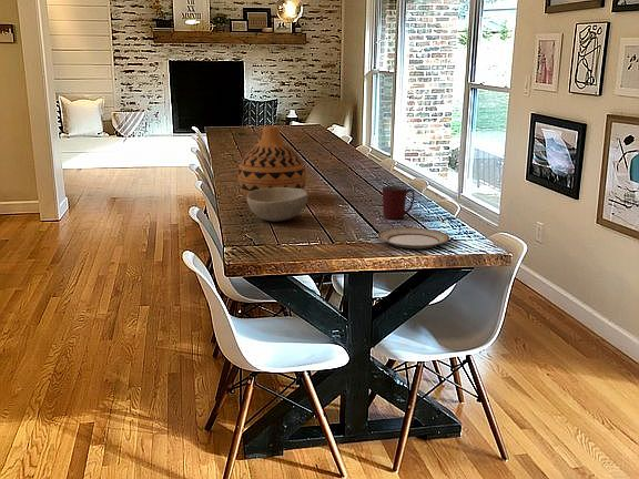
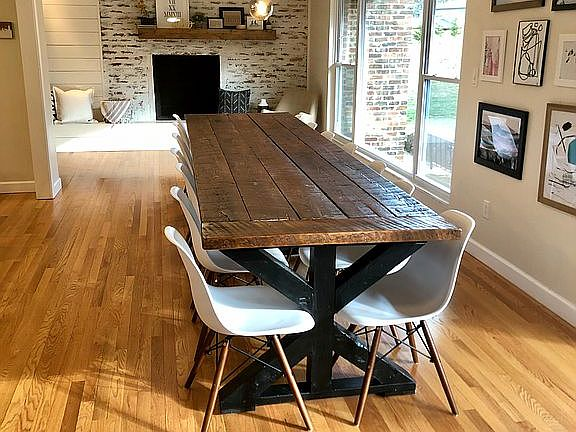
- plate (413, 238)
- mug (397, 202)
- vase (271, 163)
- bowl (277, 205)
